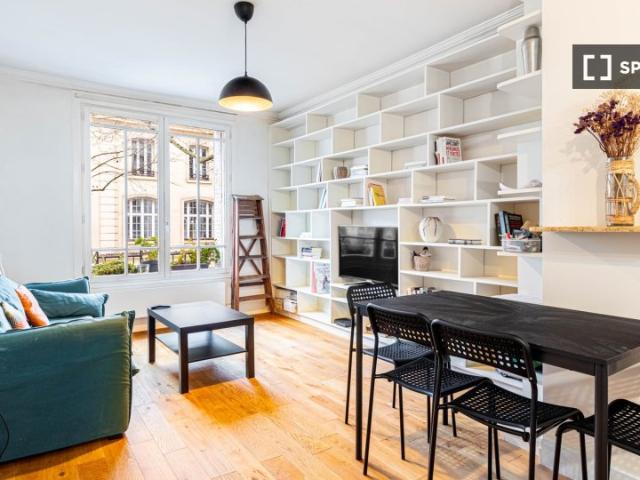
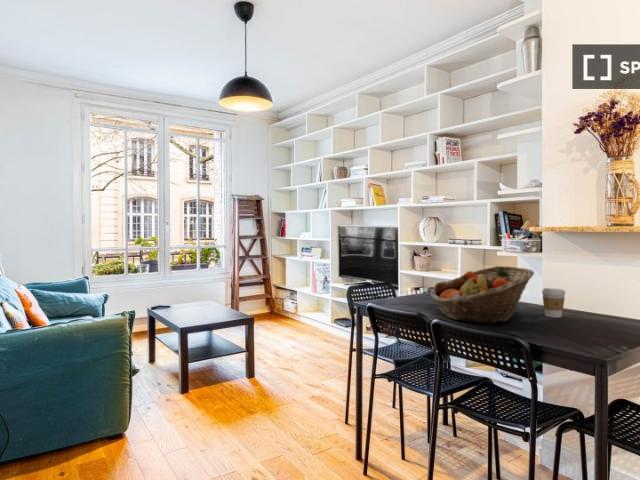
+ coffee cup (553, 302)
+ fruit basket (479, 291)
